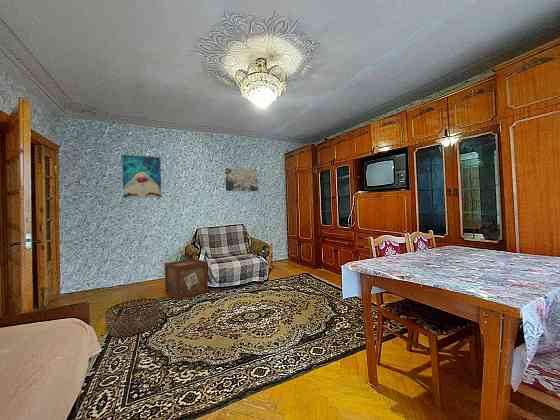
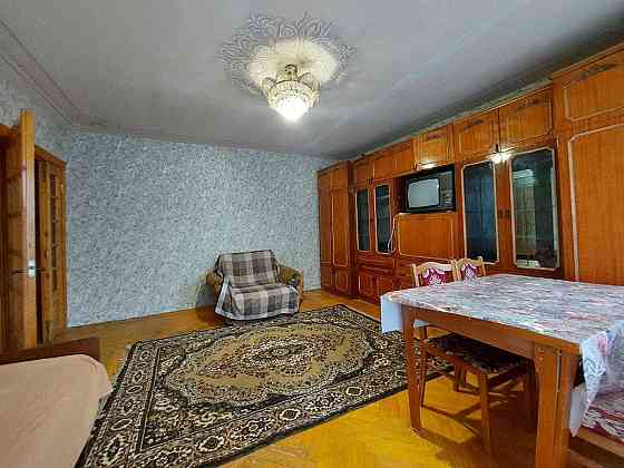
- wall art (142, 176)
- basket (134, 316)
- wall art (242, 180)
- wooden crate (186, 277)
